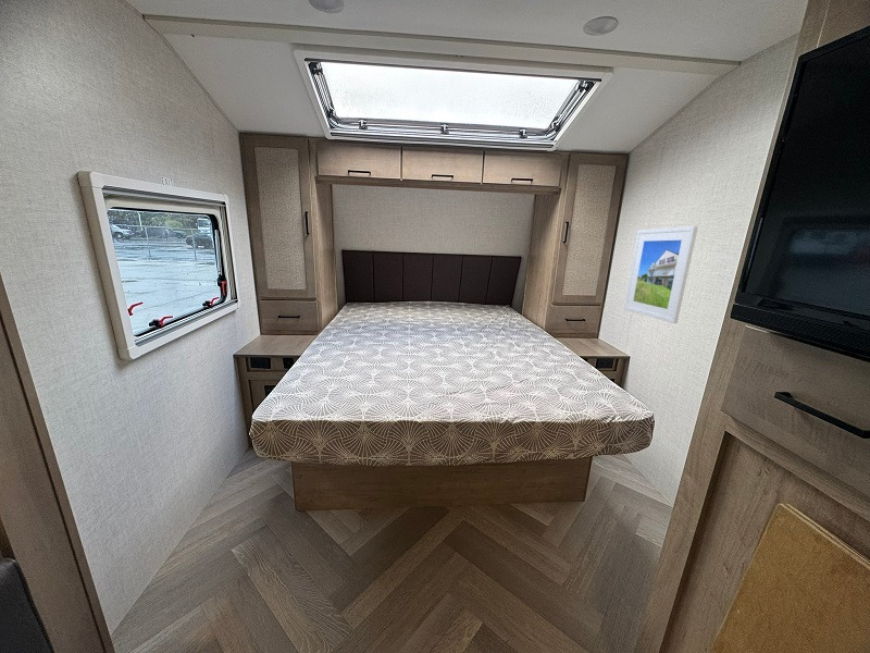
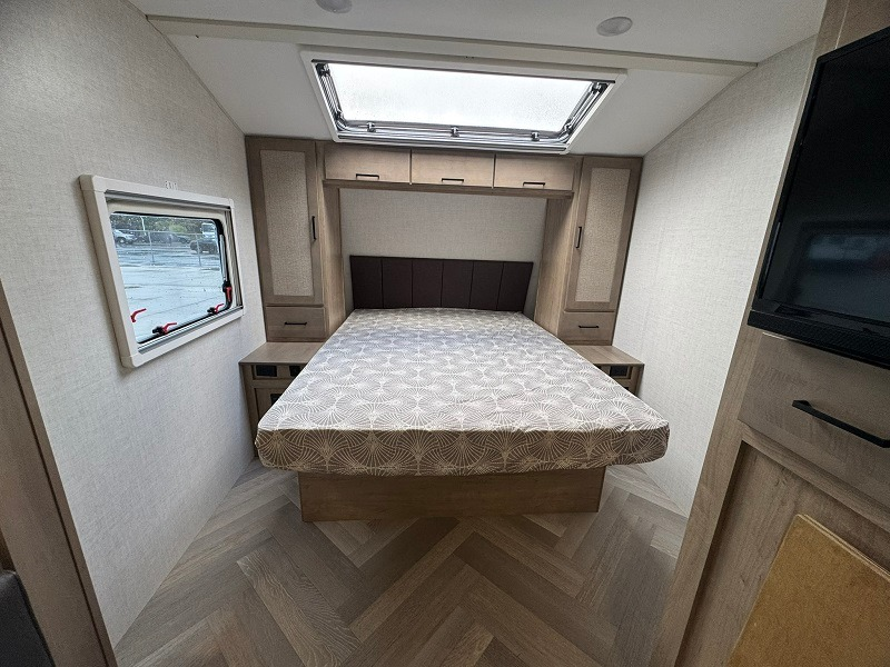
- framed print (656, 273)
